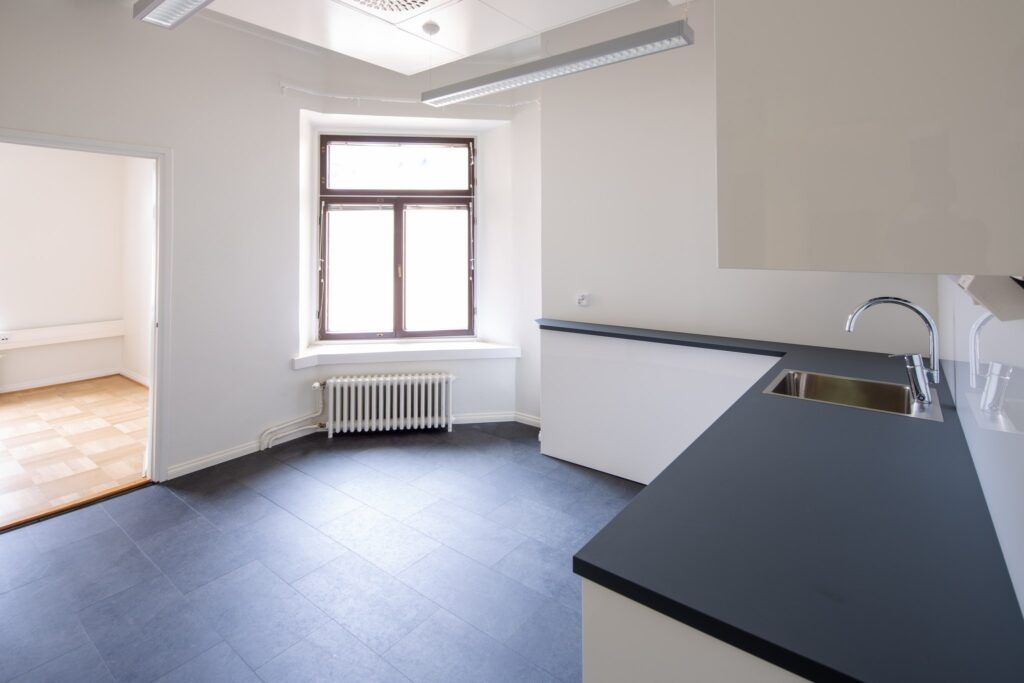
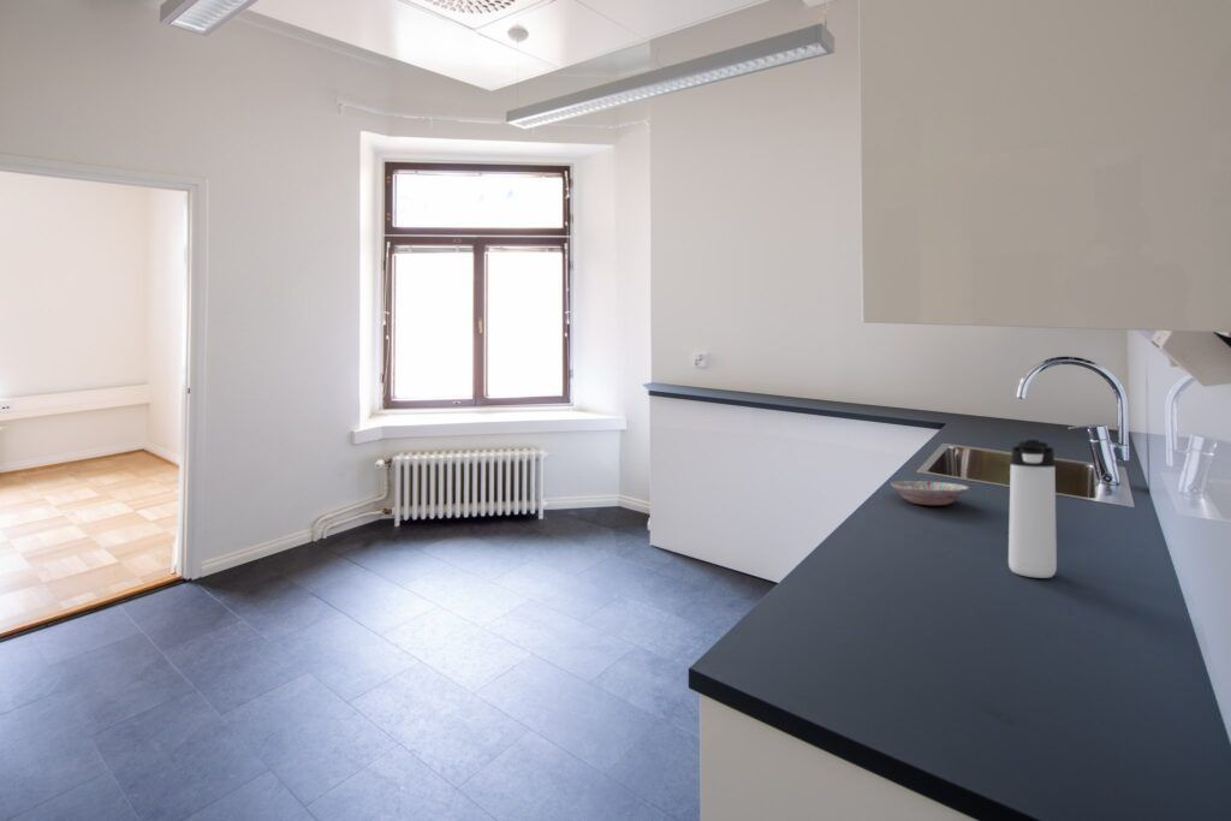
+ thermos bottle (1031, 507)
+ bowl (928, 493)
